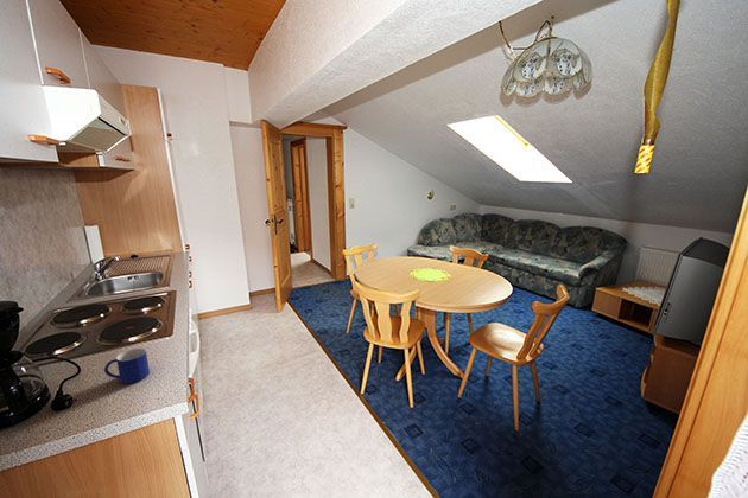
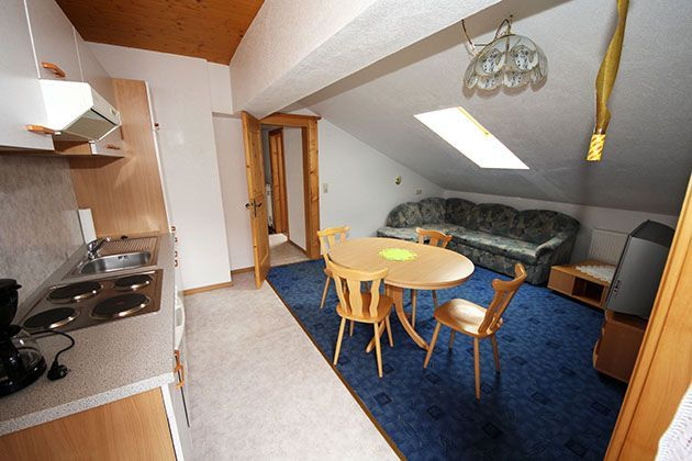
- mug (126, 366)
